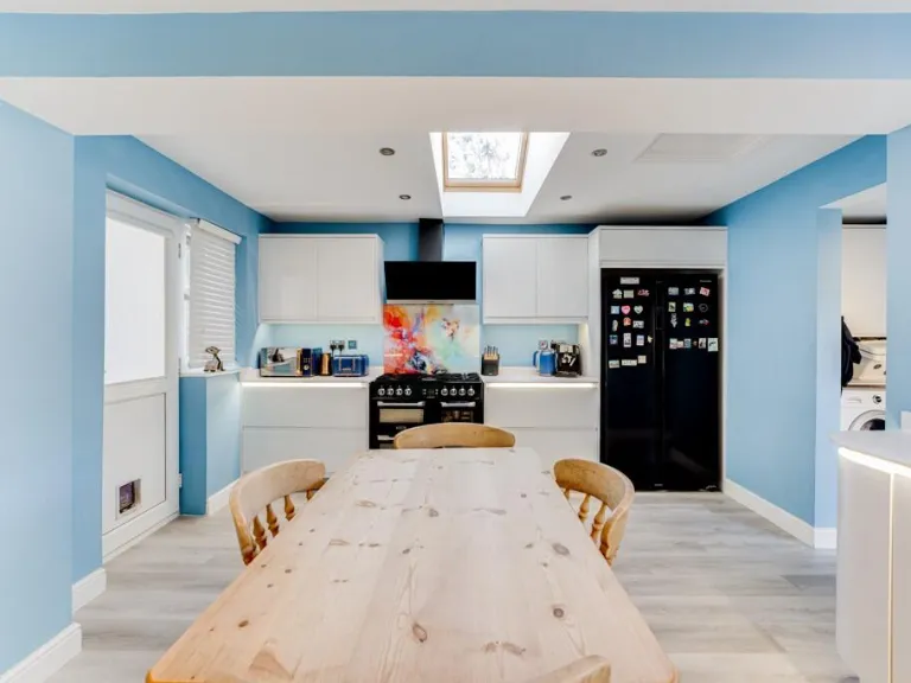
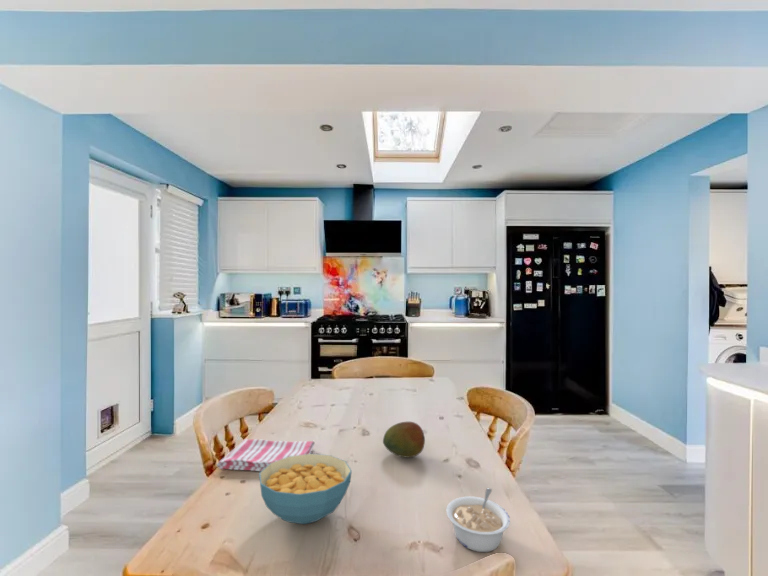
+ cereal bowl (305, 494)
+ legume (476, 521)
+ fruit (403, 439)
+ dish towel (268, 452)
